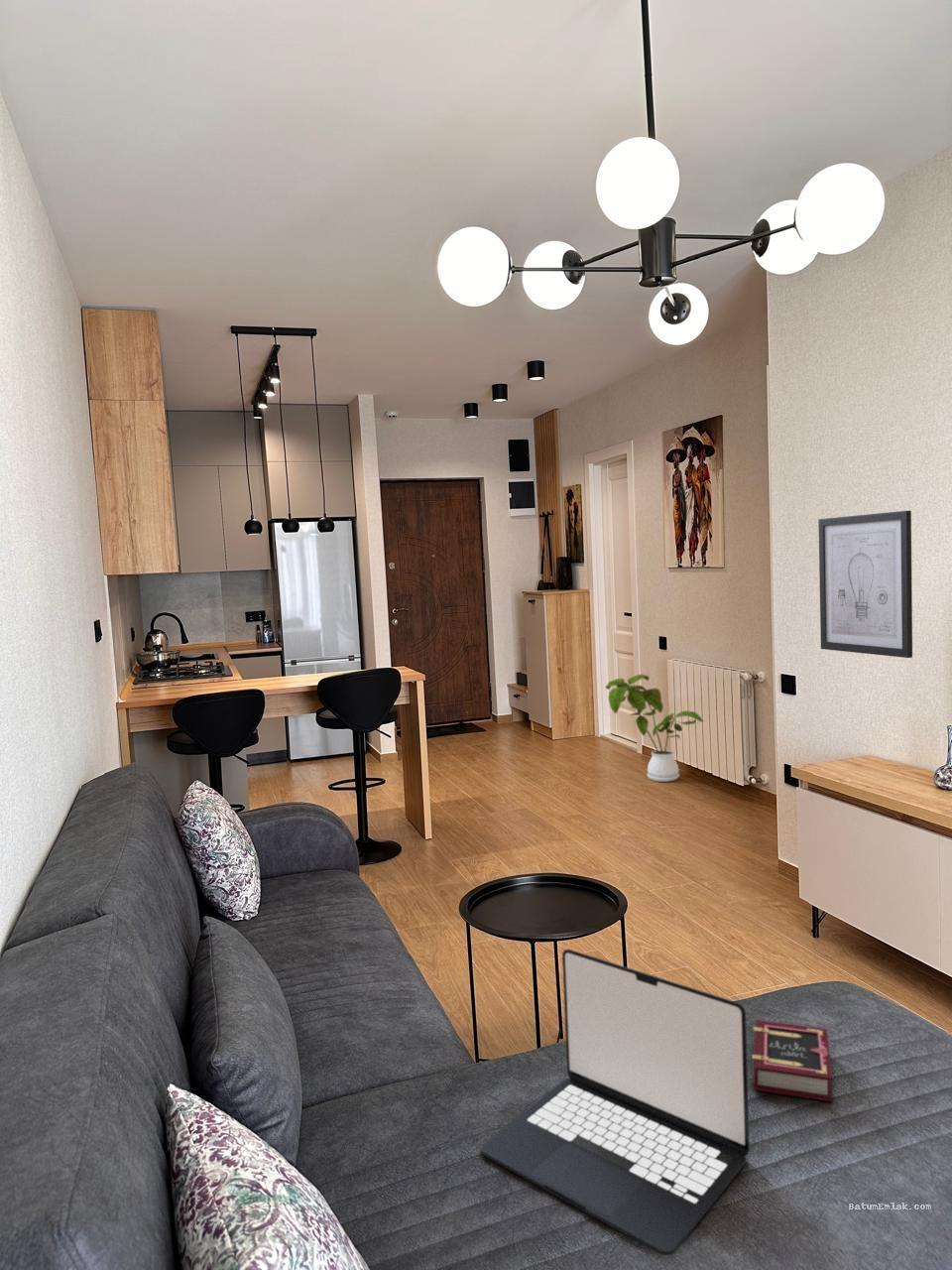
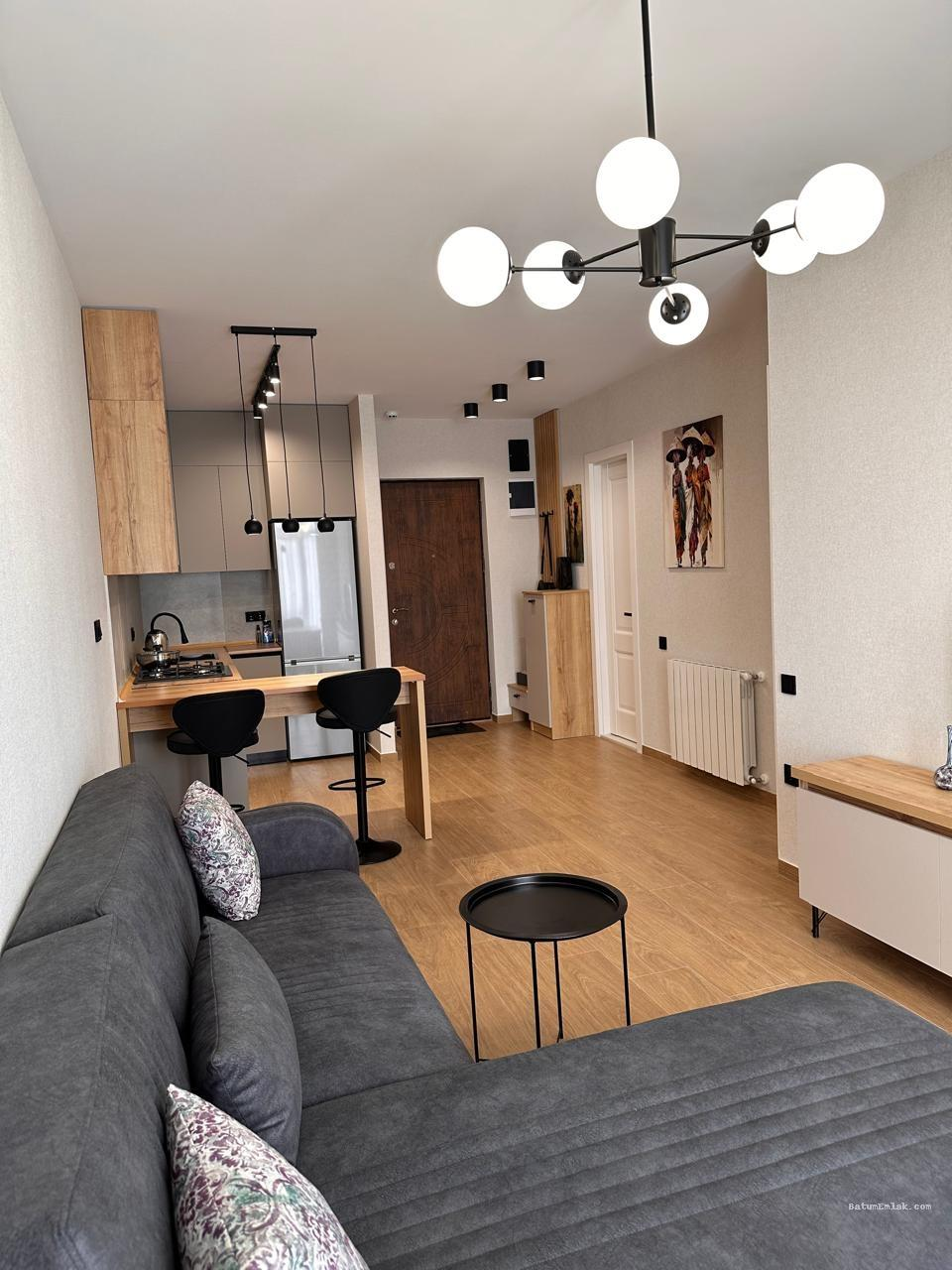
- laptop (608, 1081)
- wall art (863, 584)
- book (790, 1057)
- house plant (647, 727)
